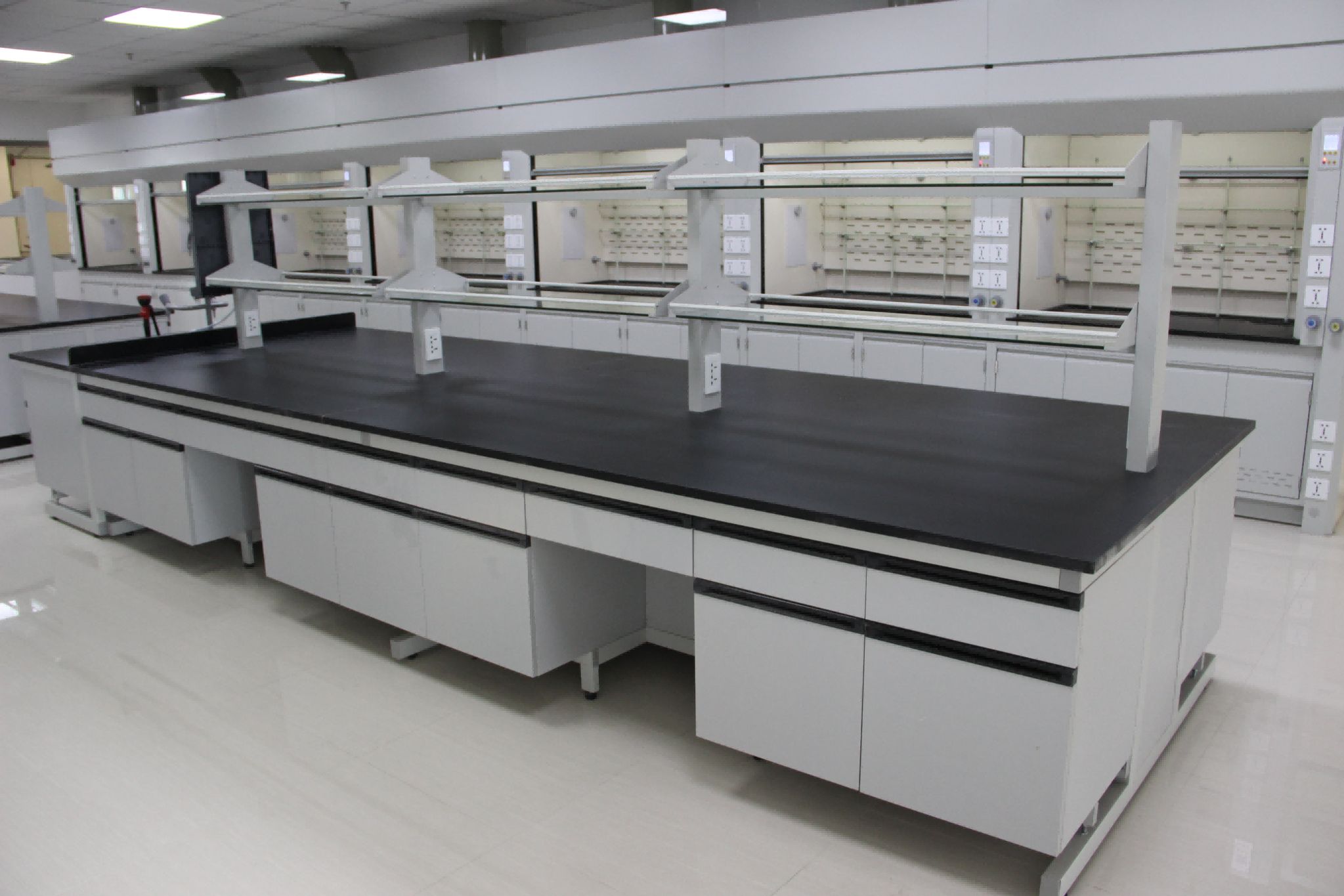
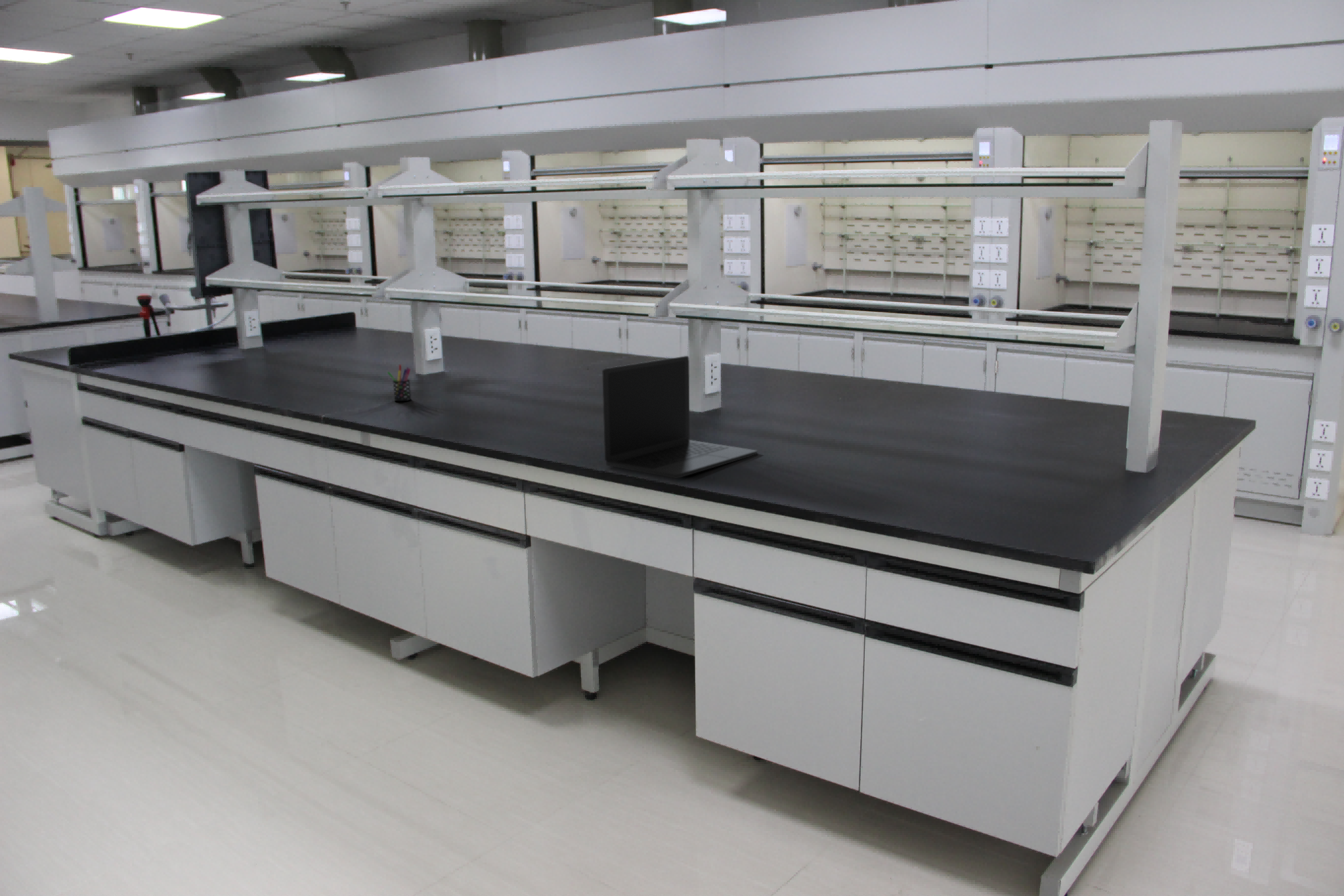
+ laptop (682, 412)
+ pen holder (399, 383)
